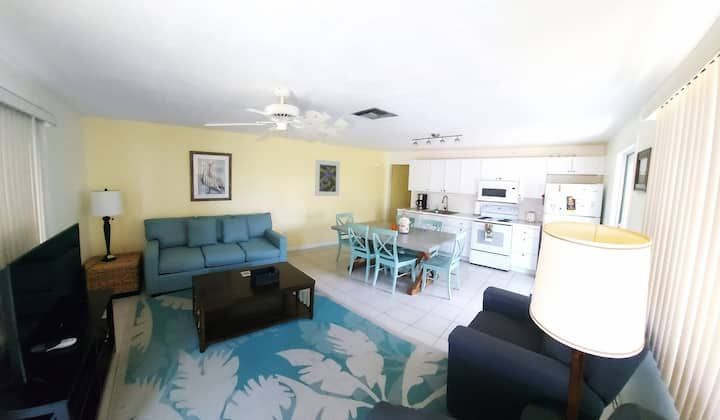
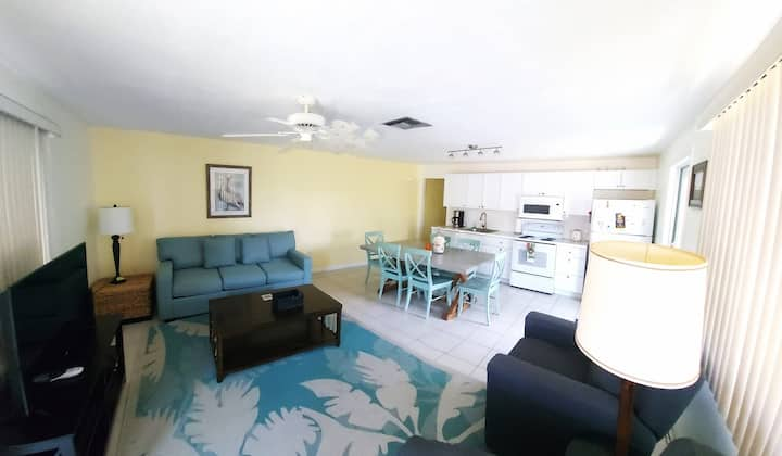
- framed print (327, 178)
